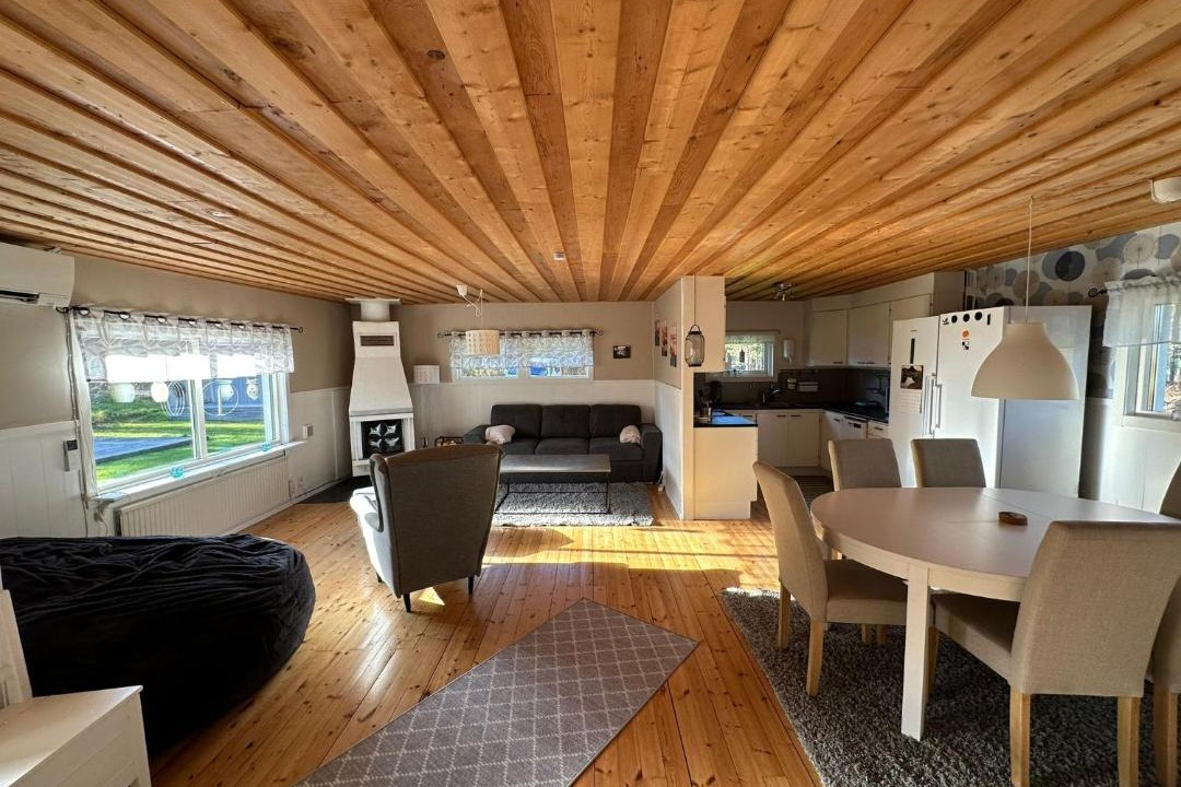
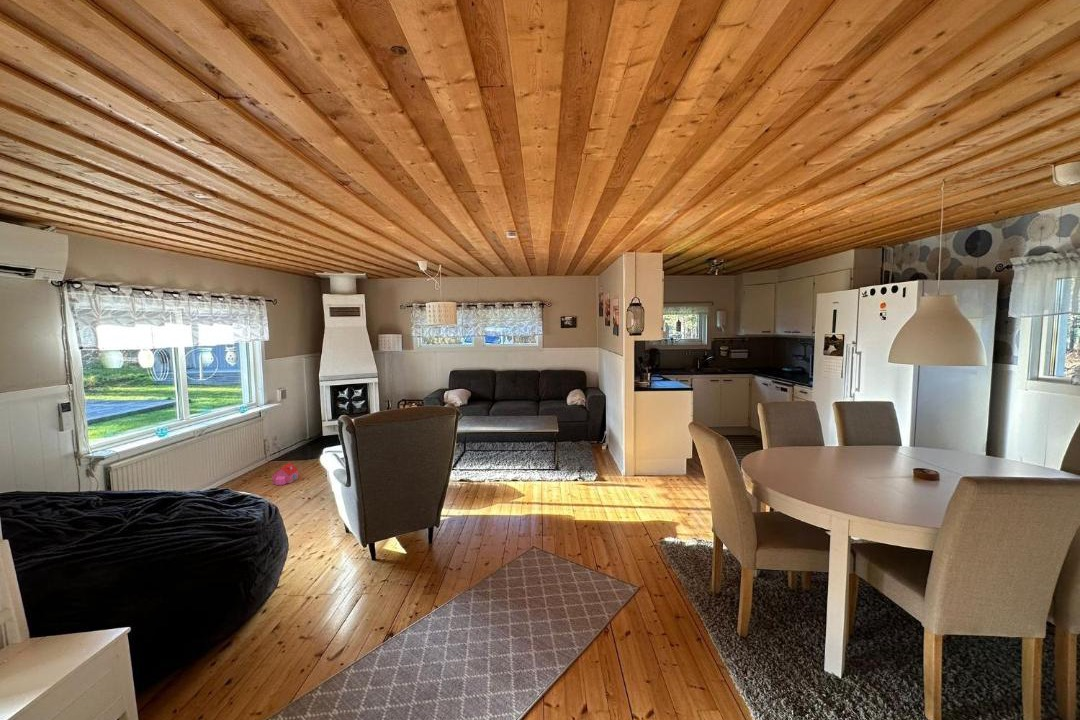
+ toy house (286, 472)
